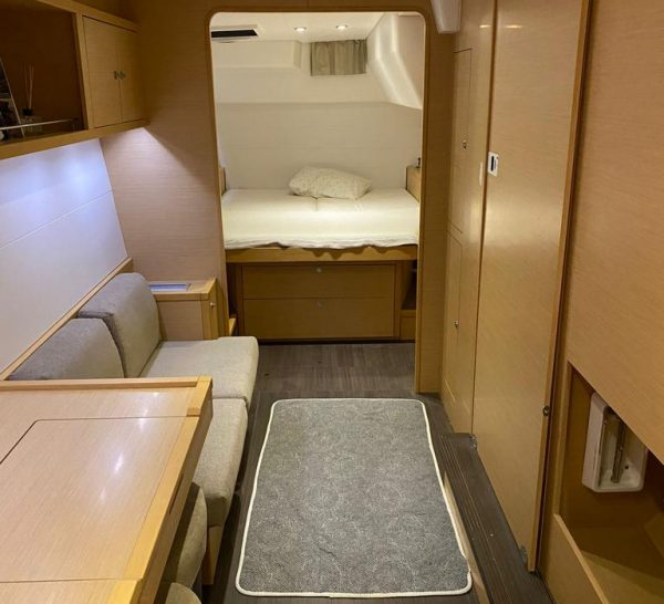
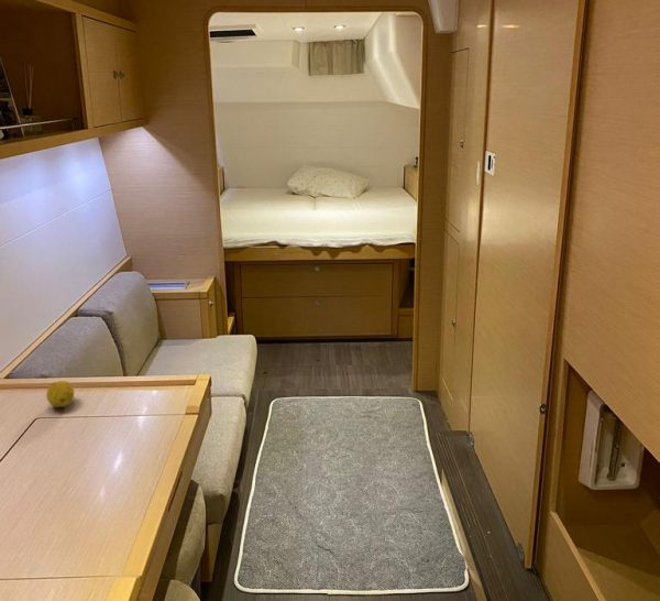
+ fruit (59, 393)
